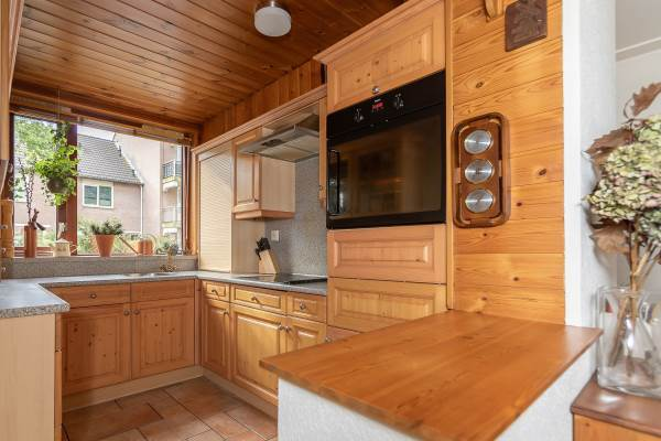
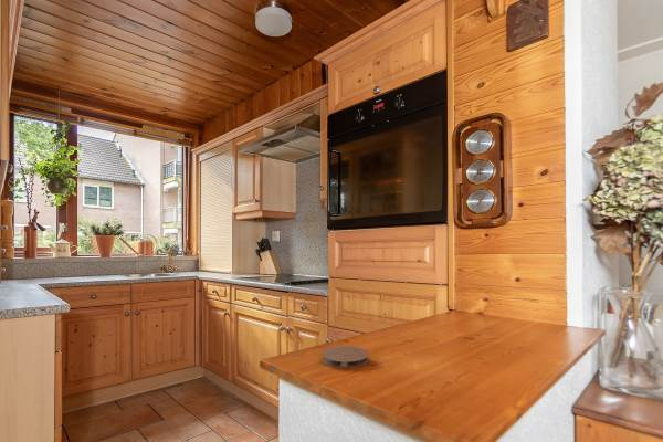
+ coaster (345, 356)
